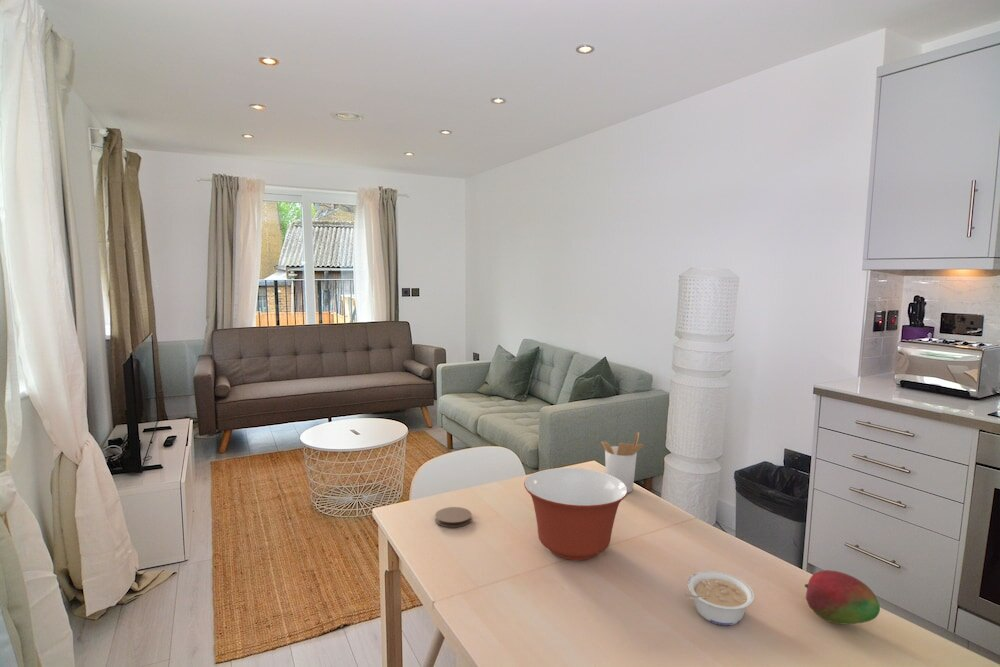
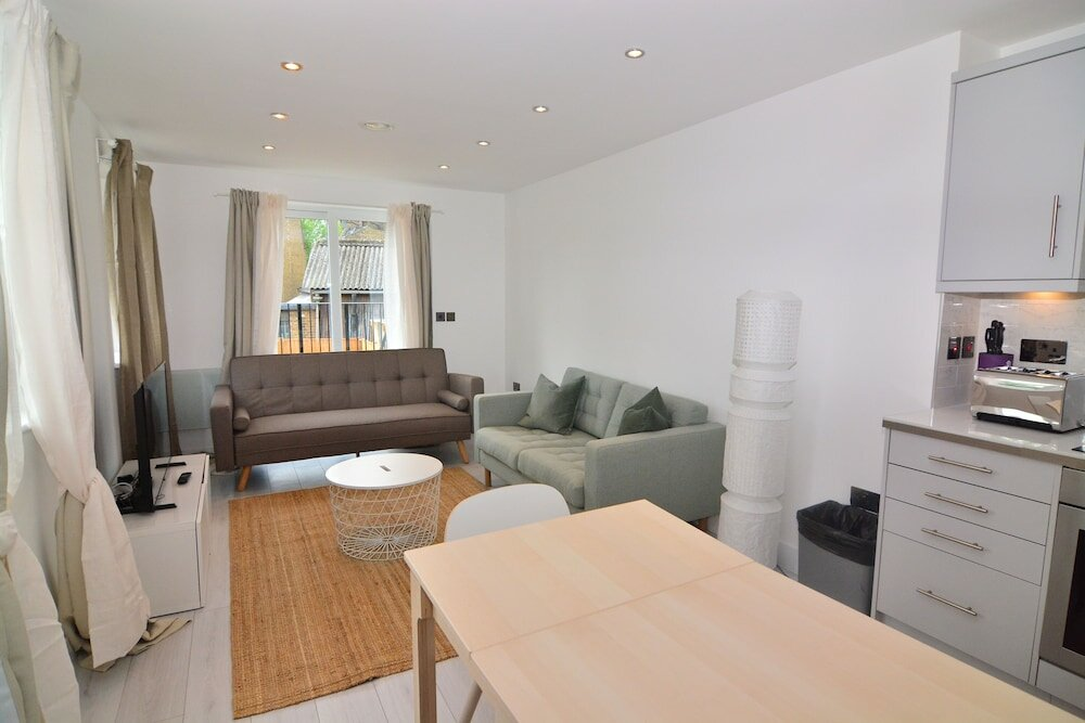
- legume (719, 599)
- utensil holder (623, 463)
- mixing bowl (574, 516)
- fruit (840, 599)
- coaster (453, 516)
